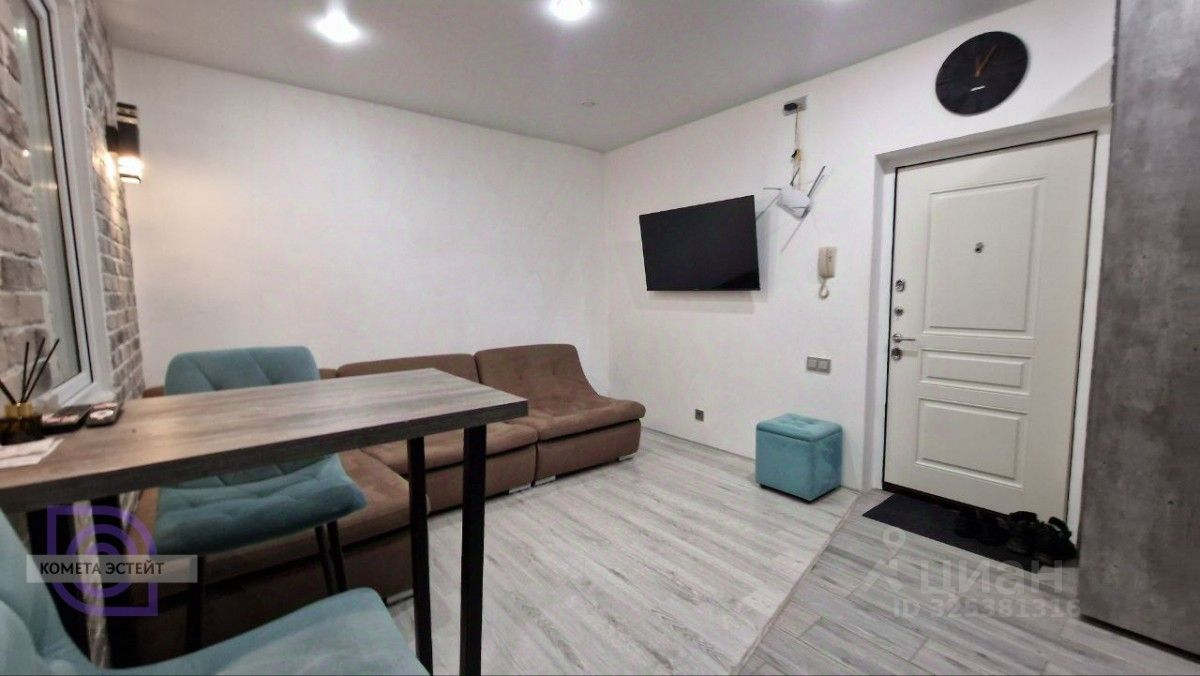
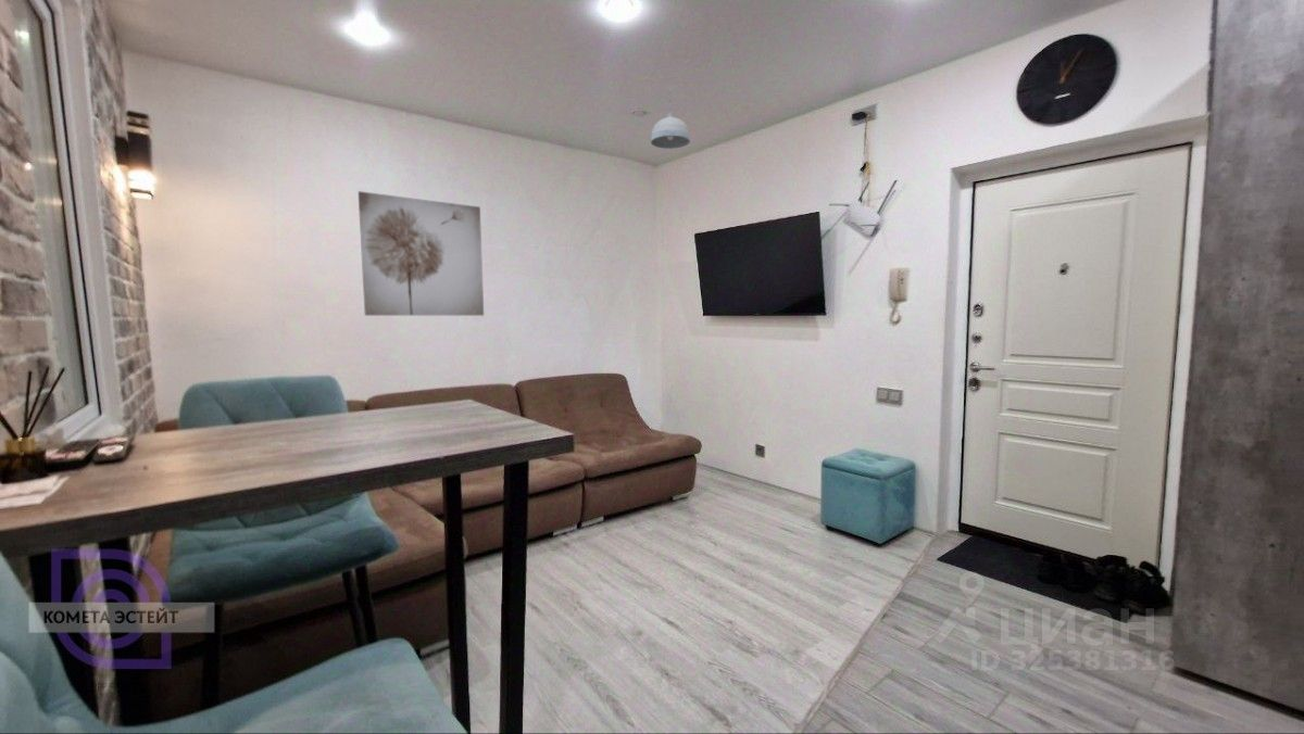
+ pendant light (669, 115)
+ wall art (425, 257)
